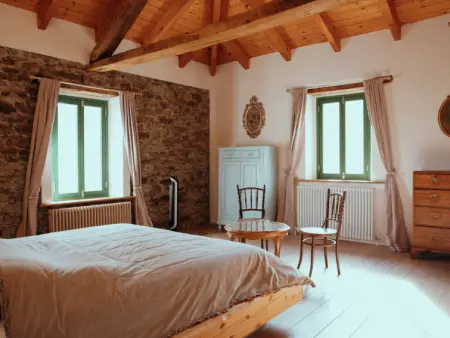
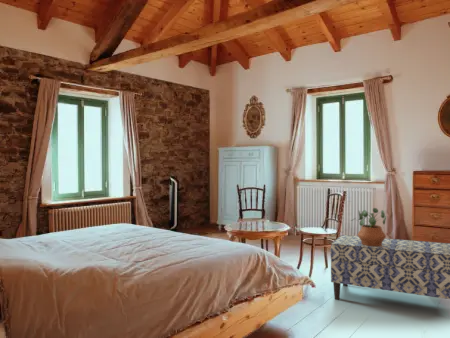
+ bench (397, 272)
+ potted plant (367, 226)
